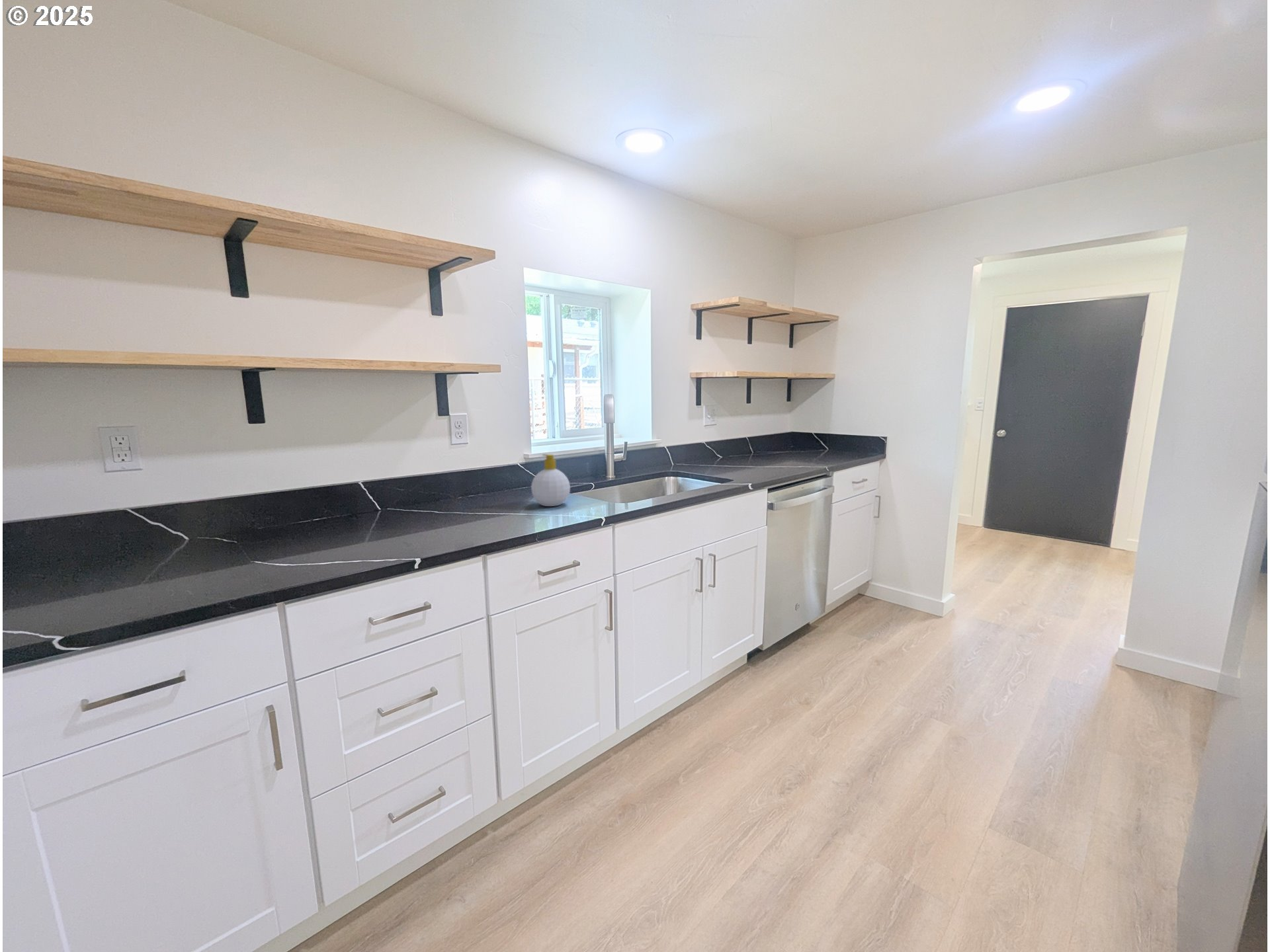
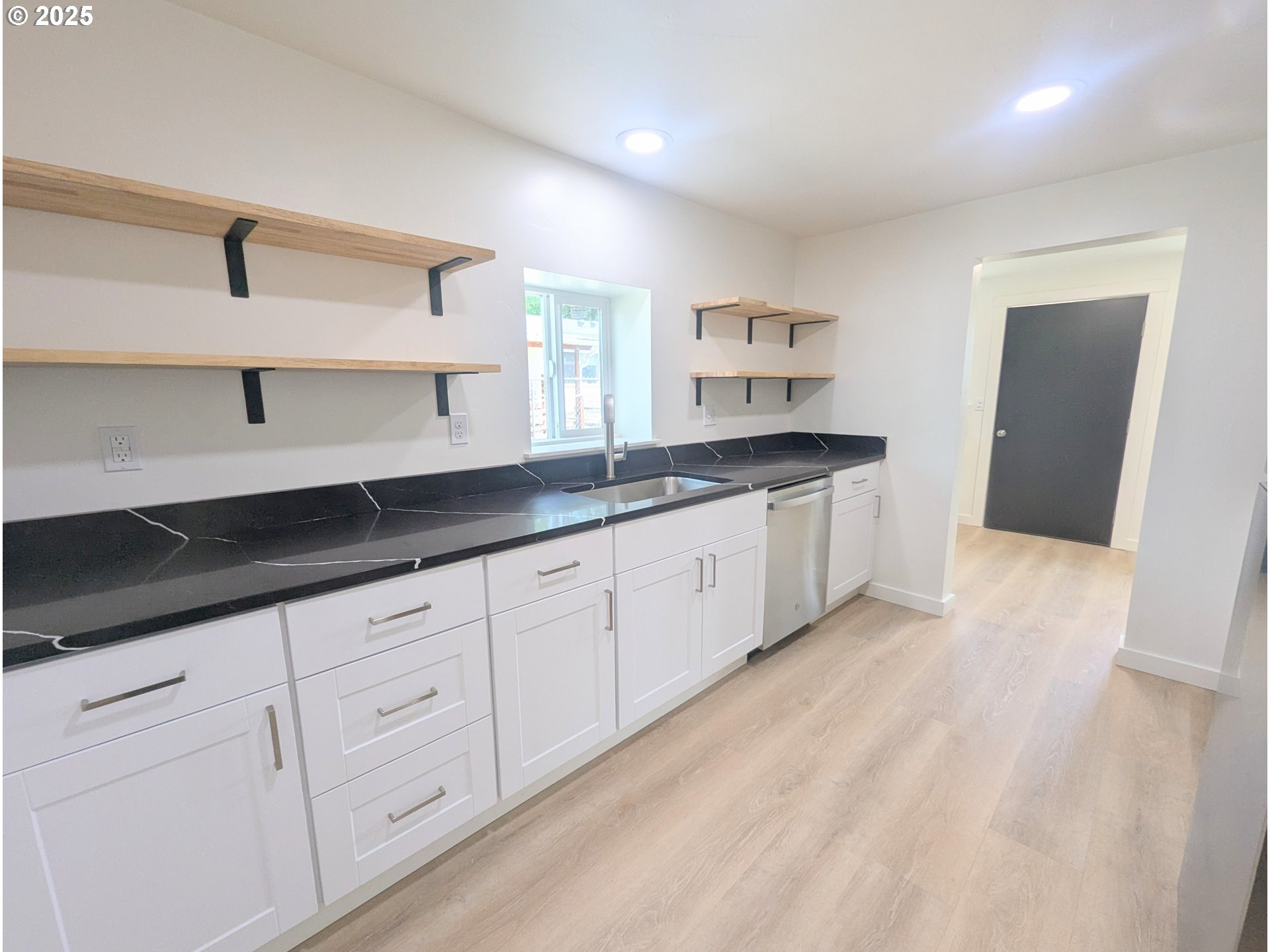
- soap bottle (550, 479)
